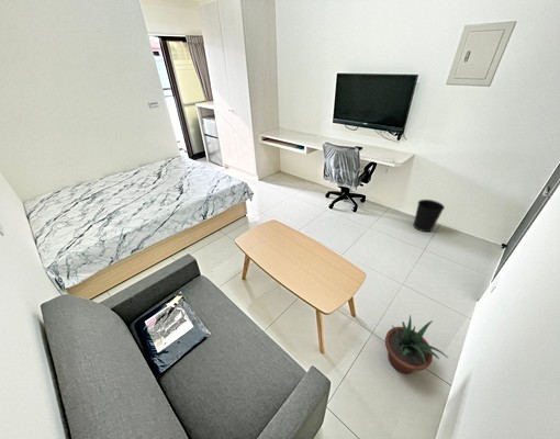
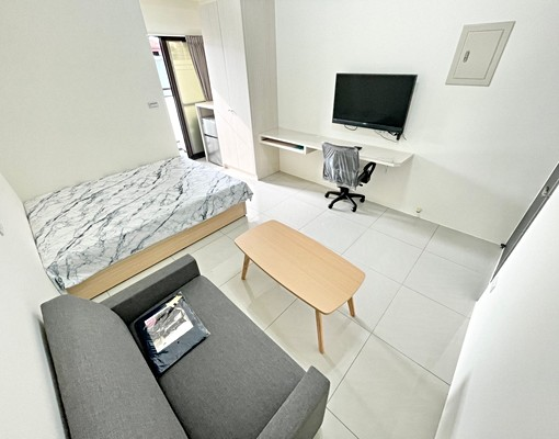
- potted plant (412, 349)
- wastebasket (426, 216)
